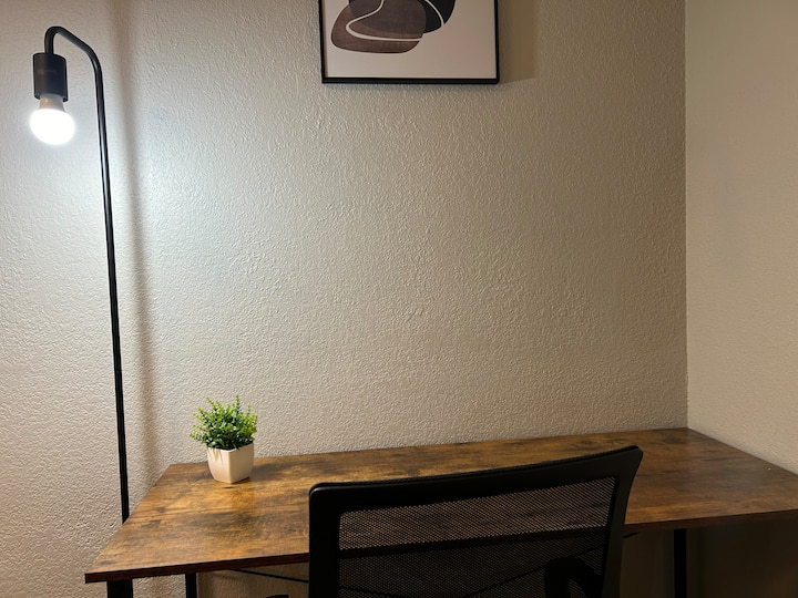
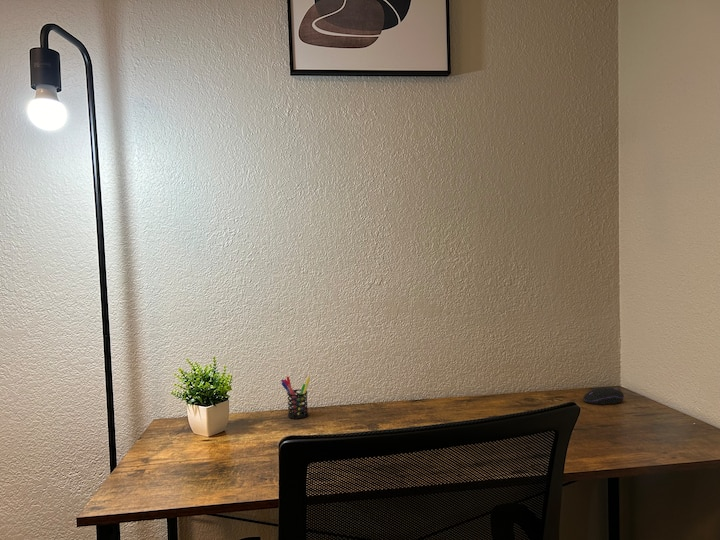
+ computer mouse (603, 394)
+ pen holder (297, 396)
